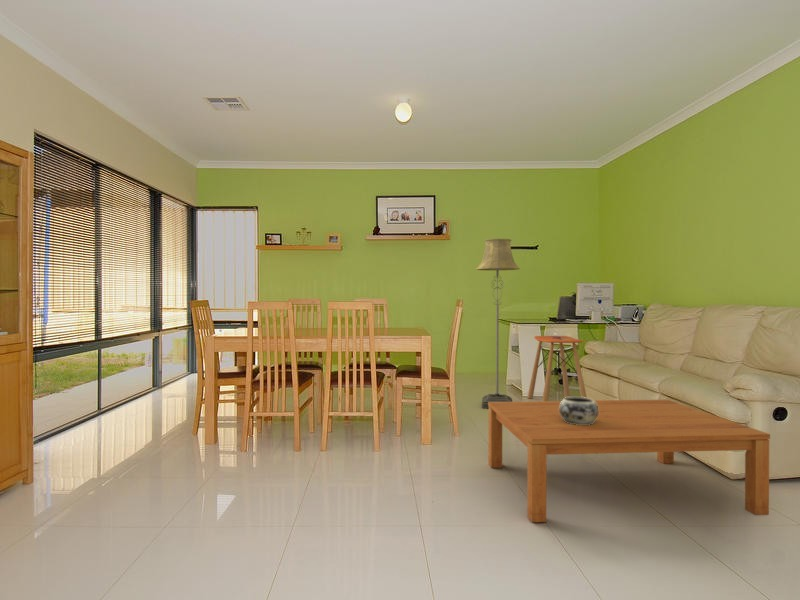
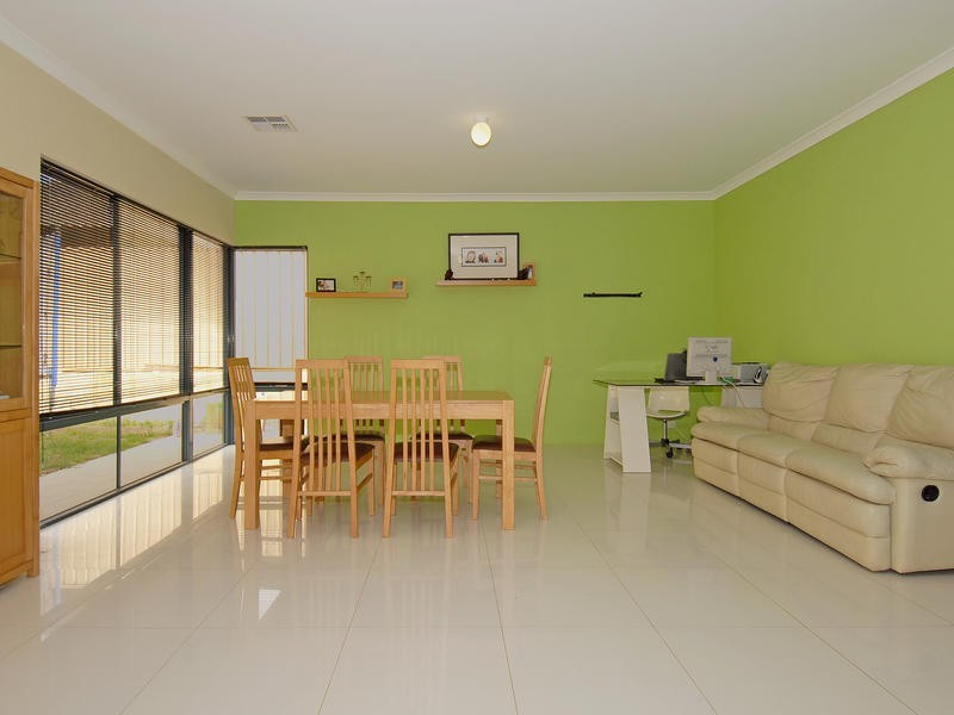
- decorative bowl (578, 410)
- side table (554, 369)
- floor lamp (497, 322)
- coffee table (610, 451)
